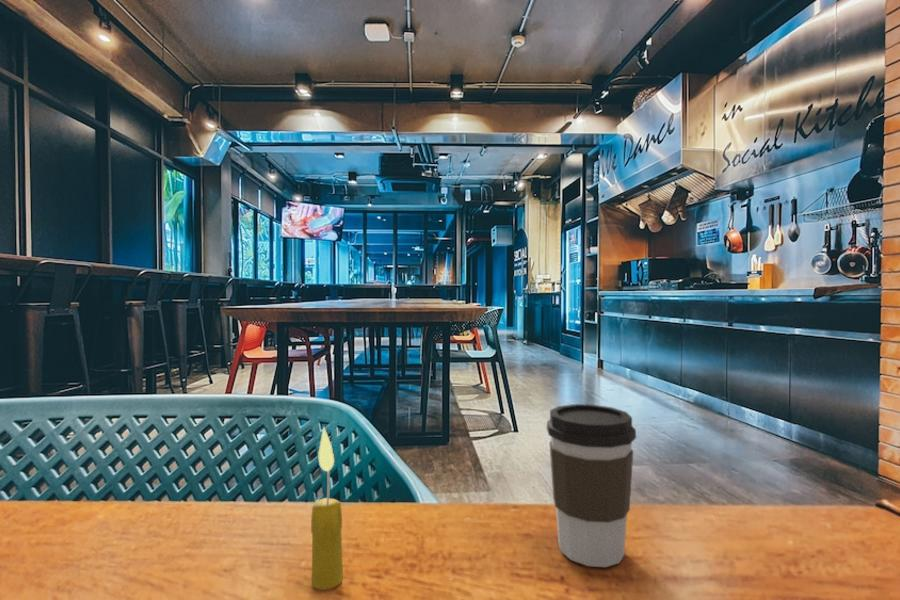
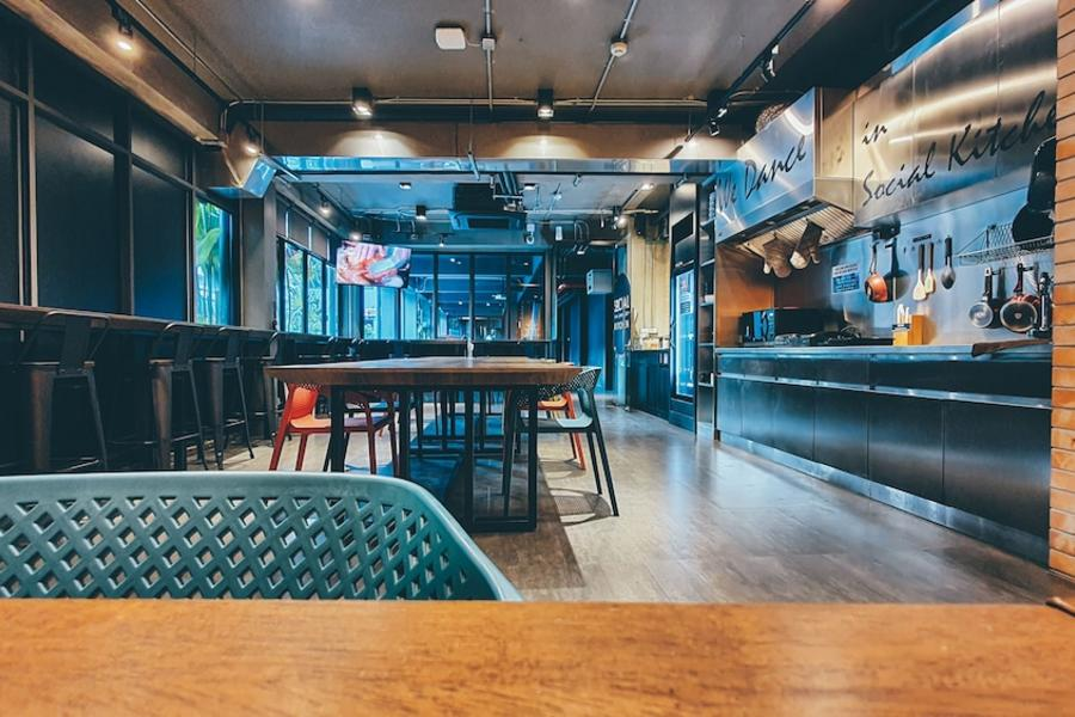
- coffee cup (590, 481)
- candle (326, 503)
